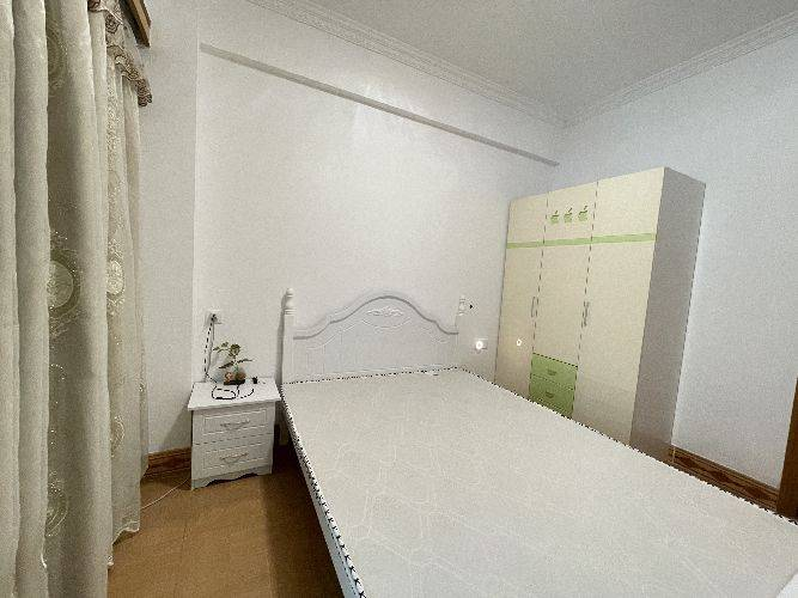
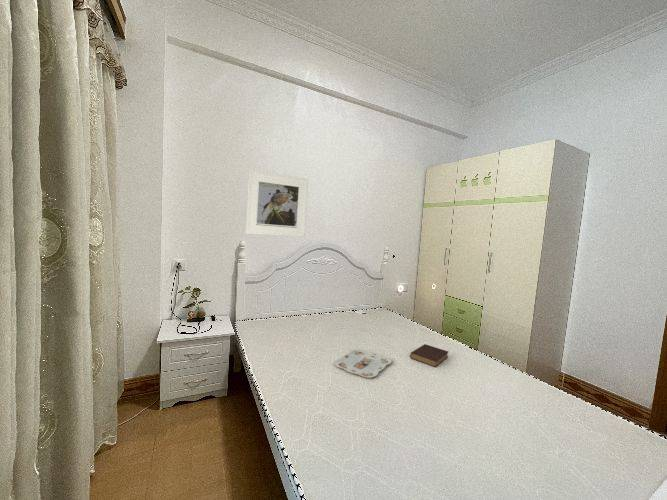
+ serving tray (363, 362)
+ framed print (278, 205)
+ book (429, 354)
